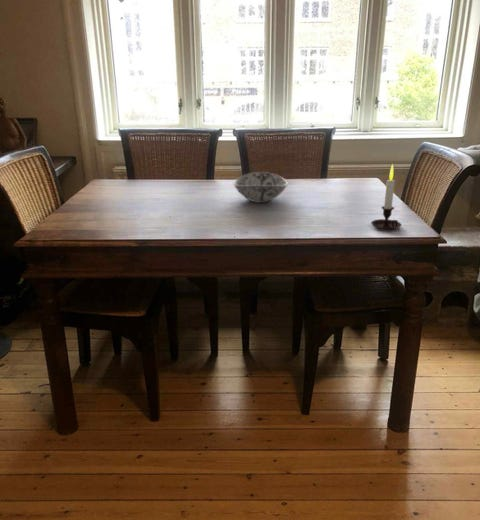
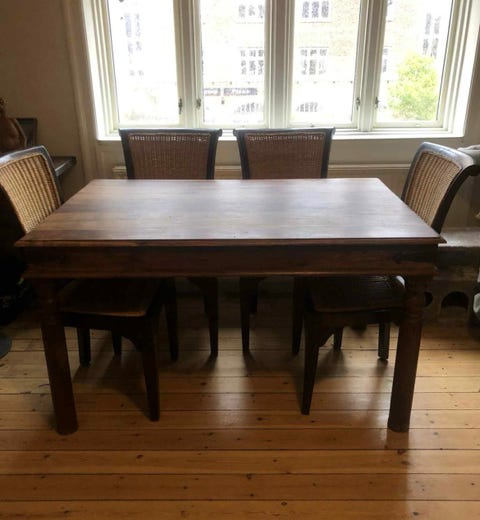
- decorative bowl (260, 189)
- candle (390, 196)
